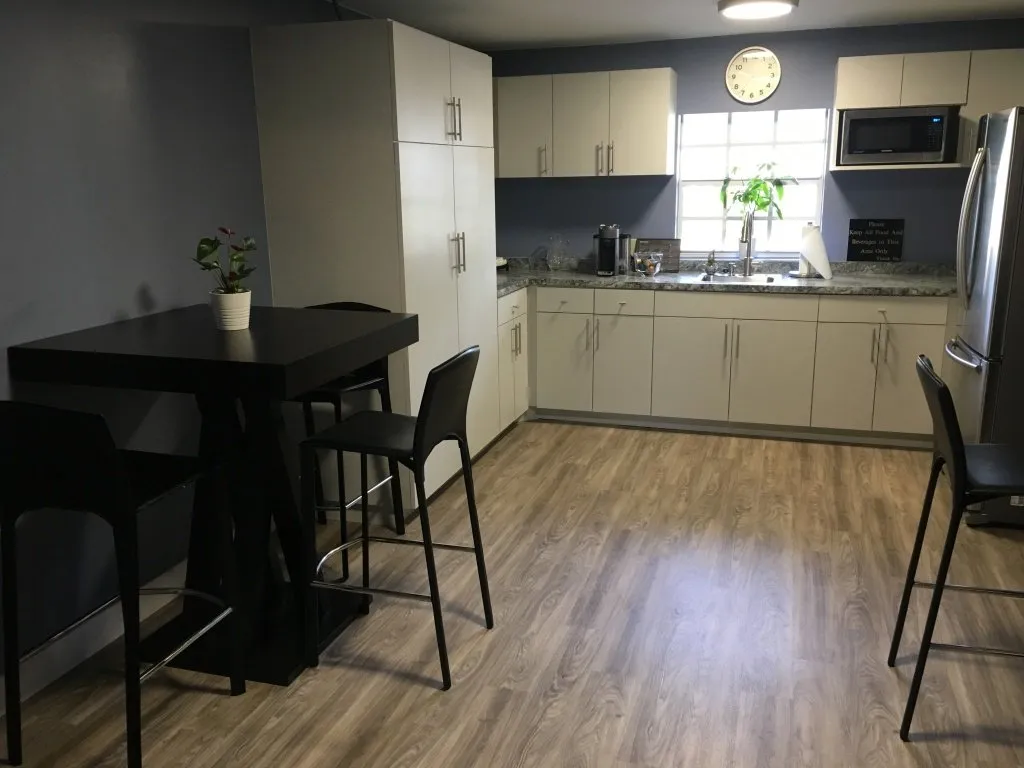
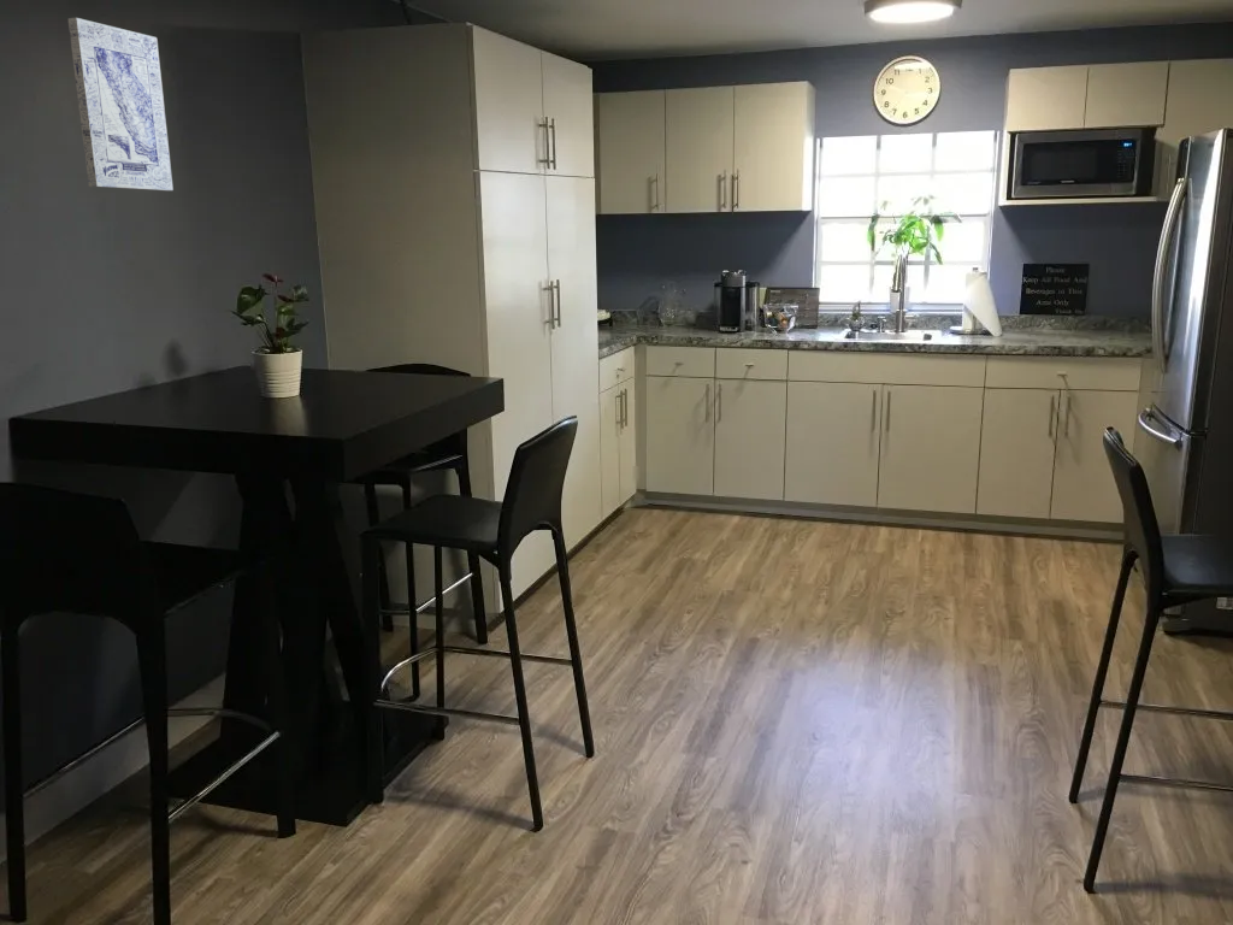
+ wall art (123, 110)
